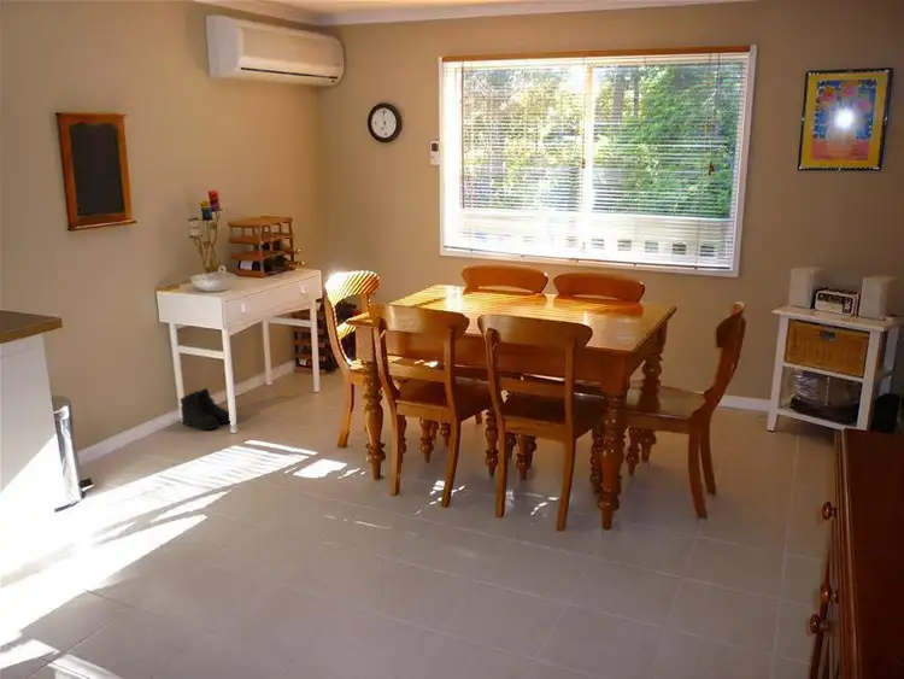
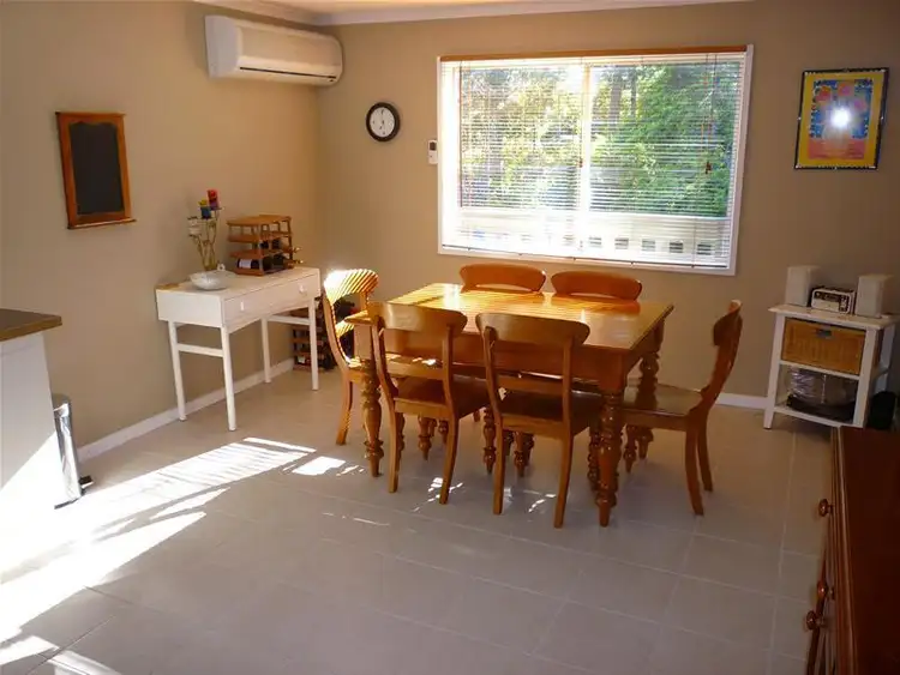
- boots (205, 406)
